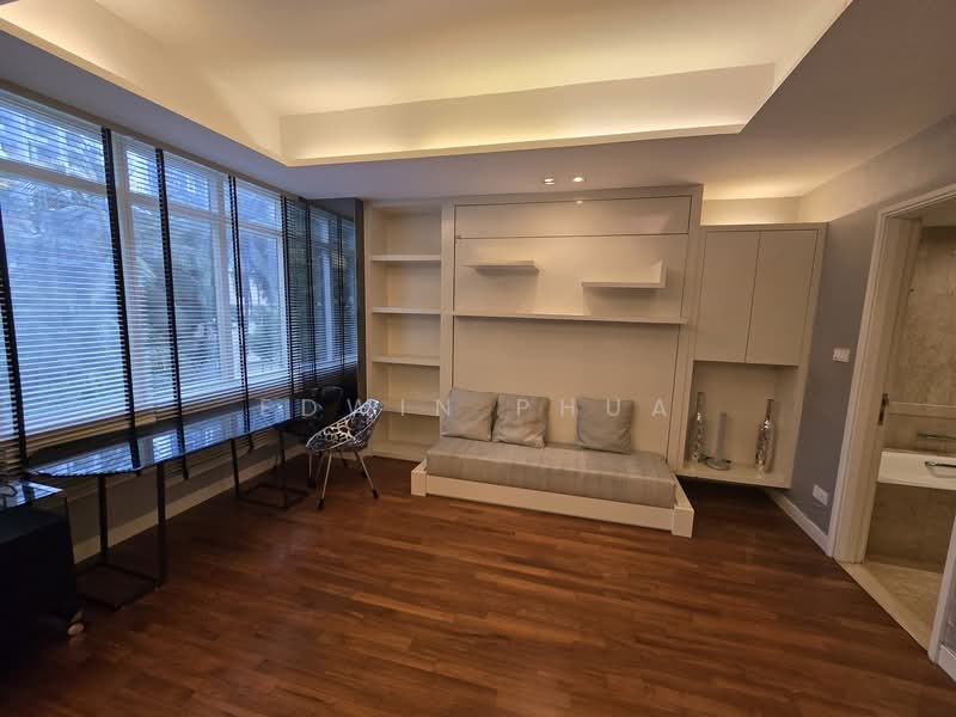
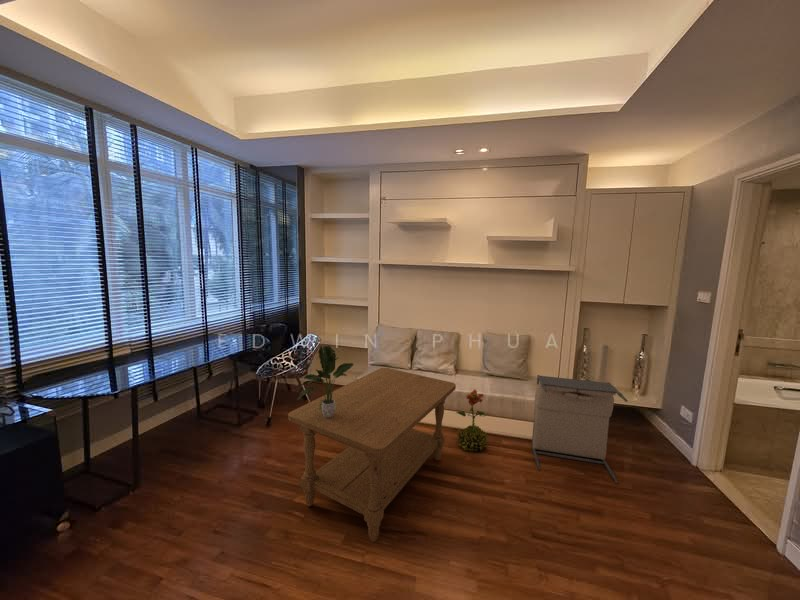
+ potted plant (327, 378)
+ coffee table (381, 439)
+ decorative plant (472, 417)
+ laundry hamper (575, 425)
